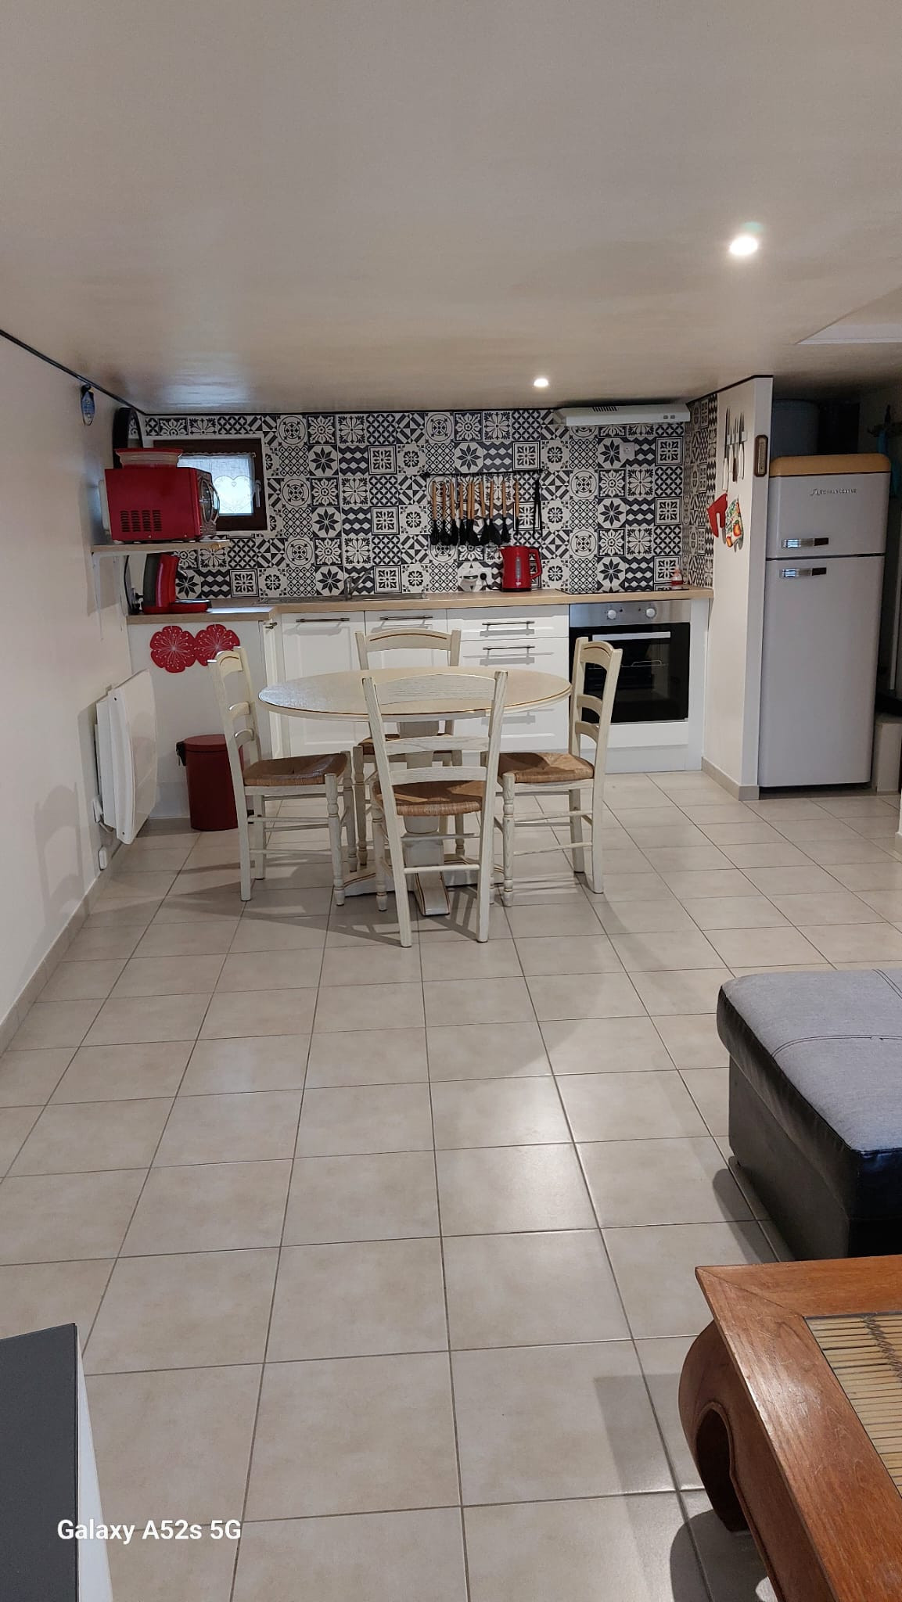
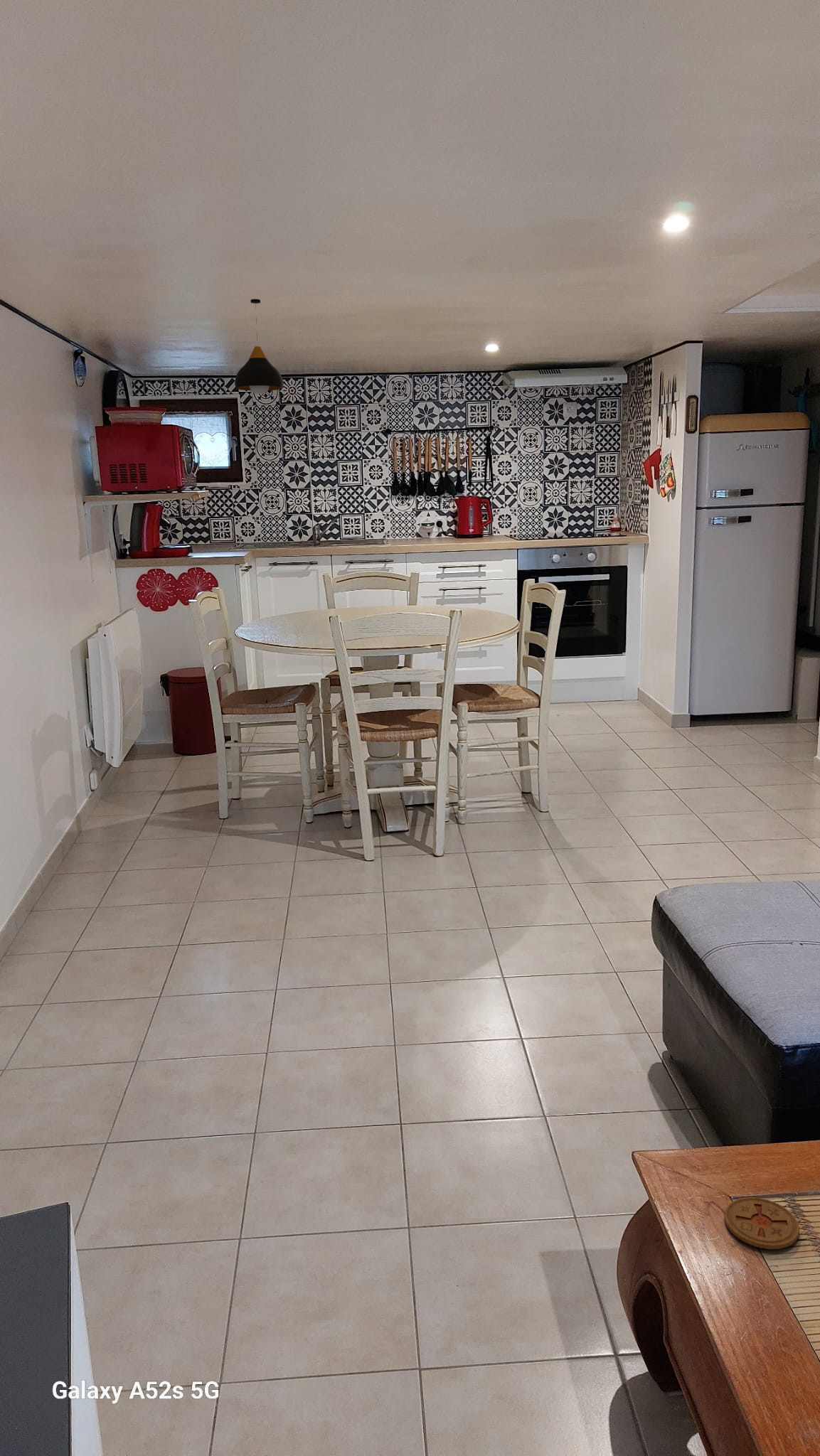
+ coaster (761, 1222)
+ pendant light (257, 347)
